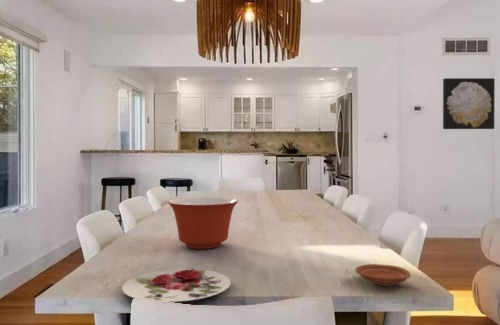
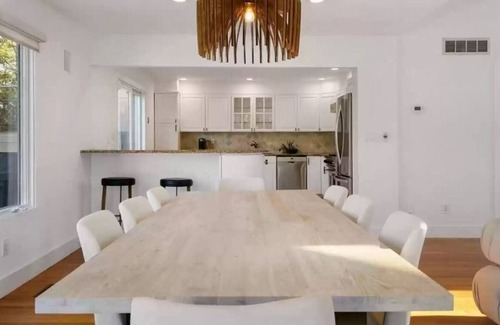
- wall art (468, 103)
- plate (382, 276)
- plate (177, 282)
- mixing bowl (203, 222)
